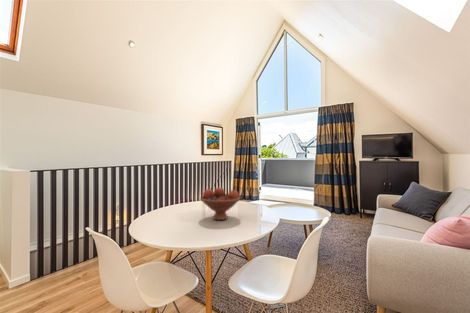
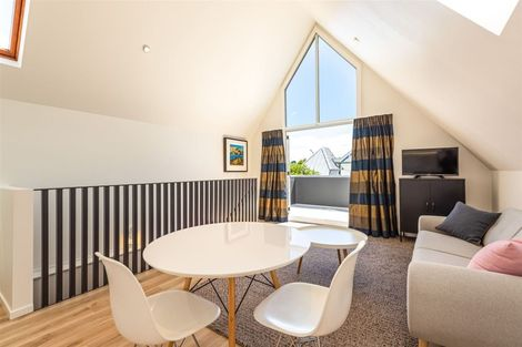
- fruit bowl (220, 203)
